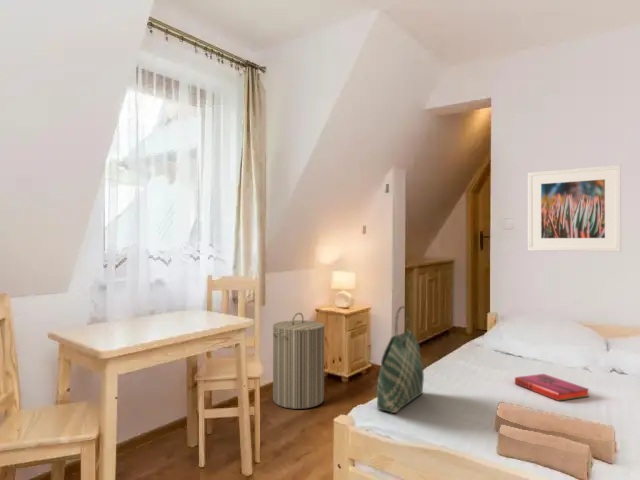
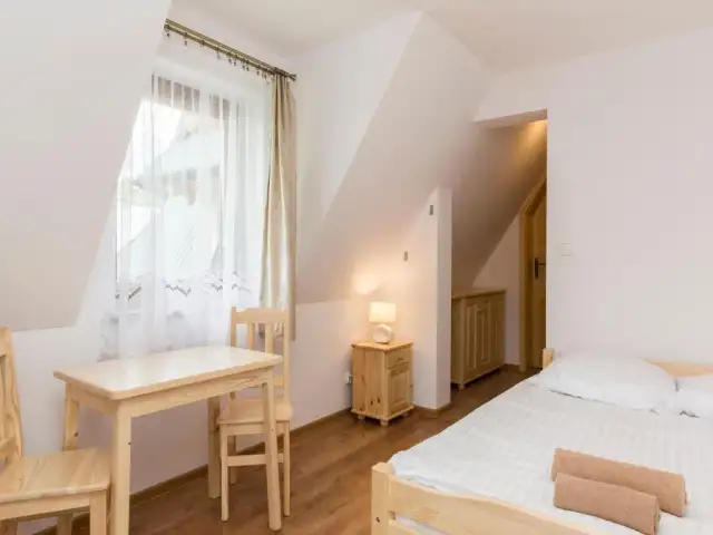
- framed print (571, 210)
- hardback book (550, 386)
- laundry hamper (298, 356)
- tote bag (401, 353)
